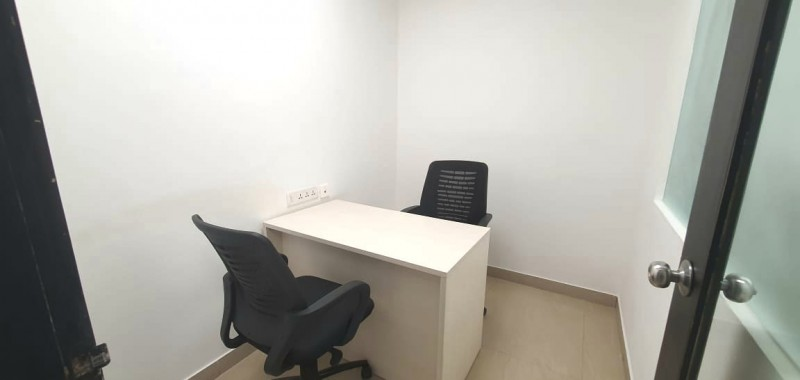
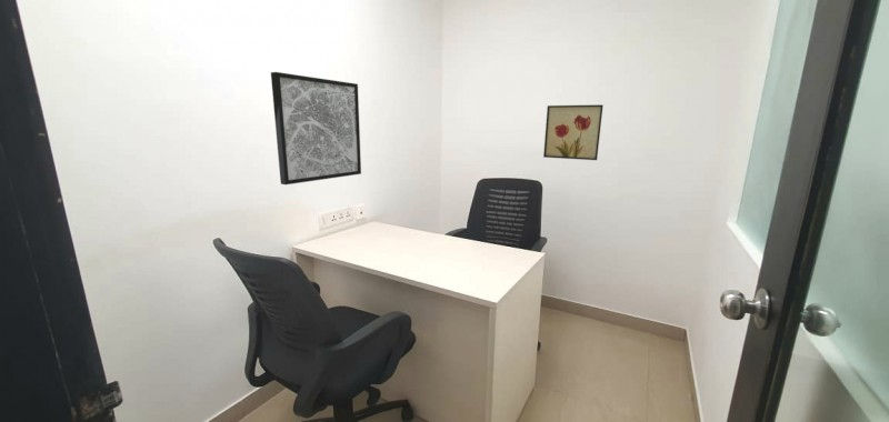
+ wall art (321, 130)
+ wall art (571, 132)
